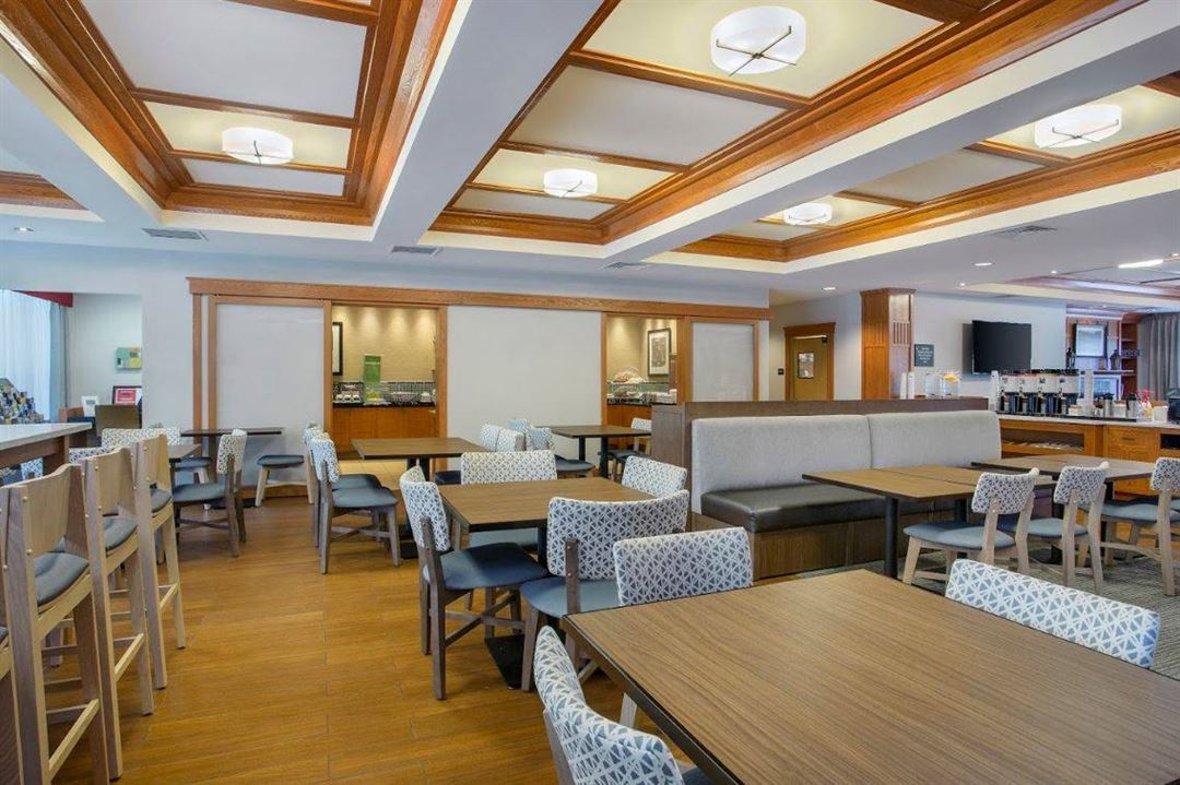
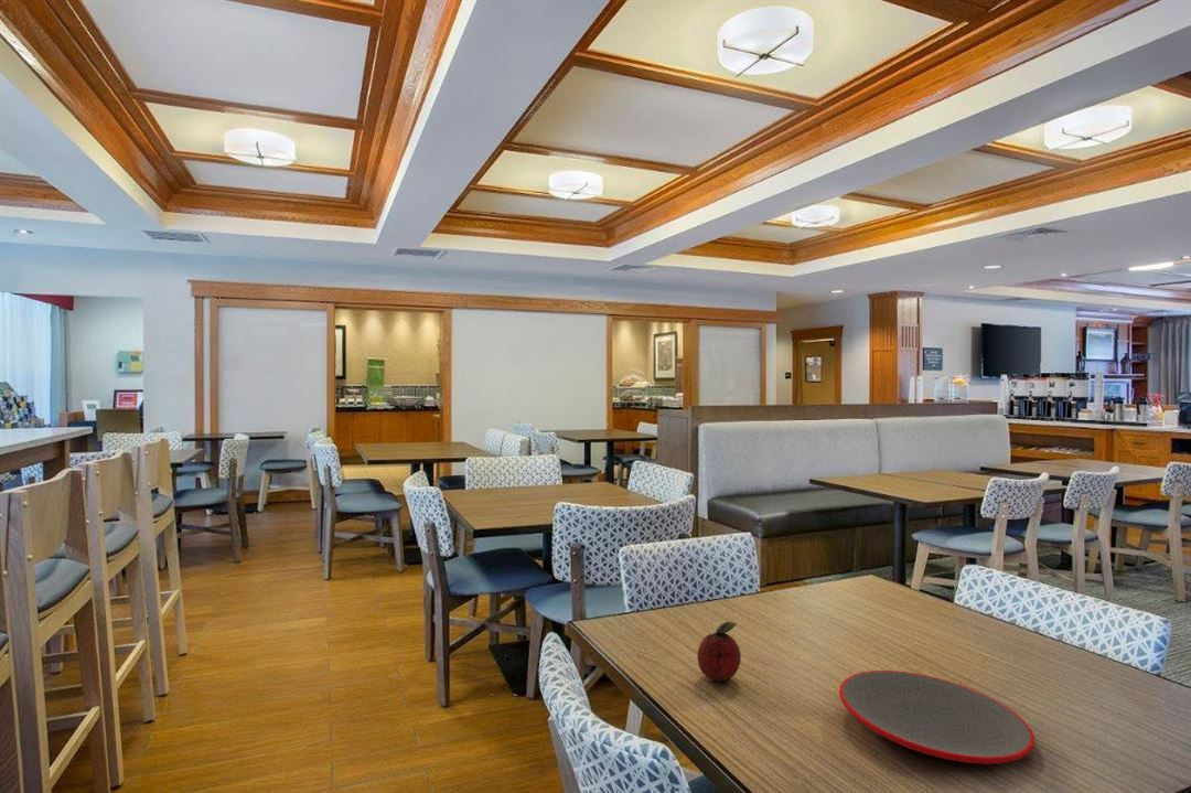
+ fruit (720, 651)
+ plate (931, 715)
